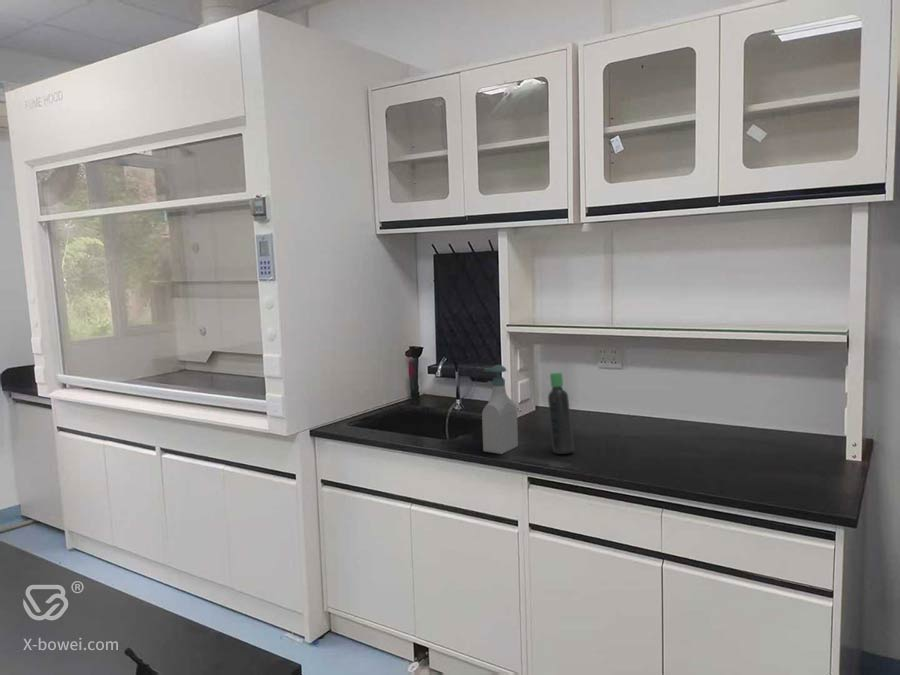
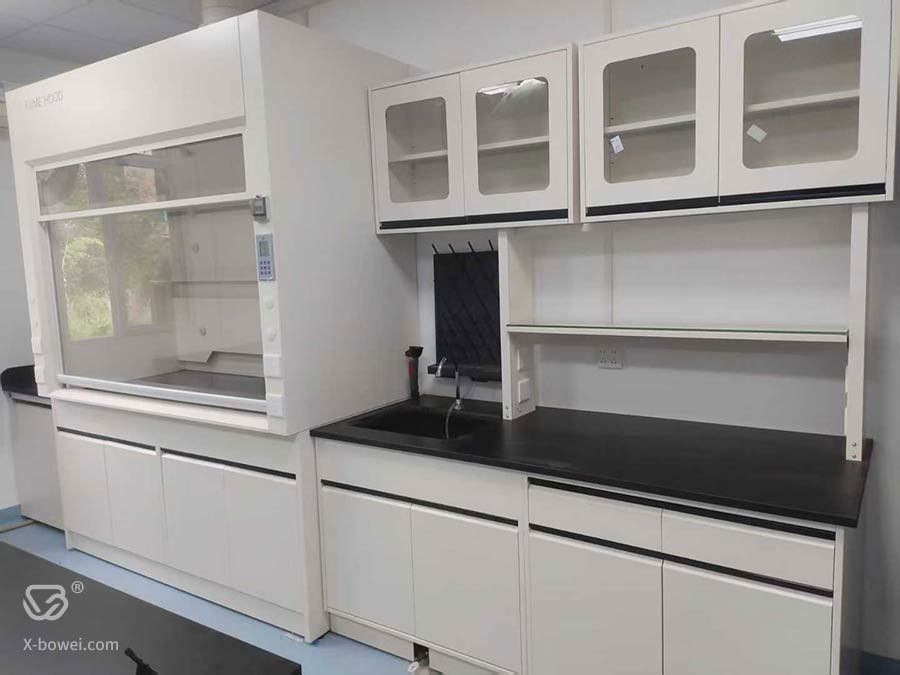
- soap bottle (497, 407)
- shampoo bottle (560, 412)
